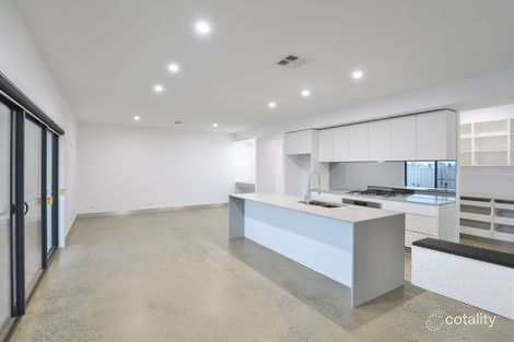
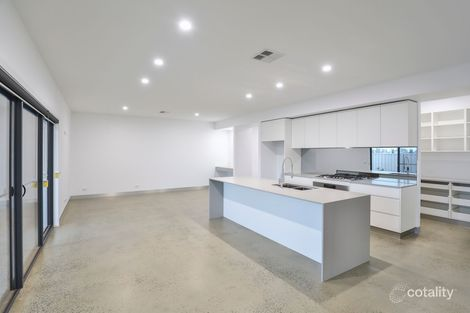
- bench (464, 271)
